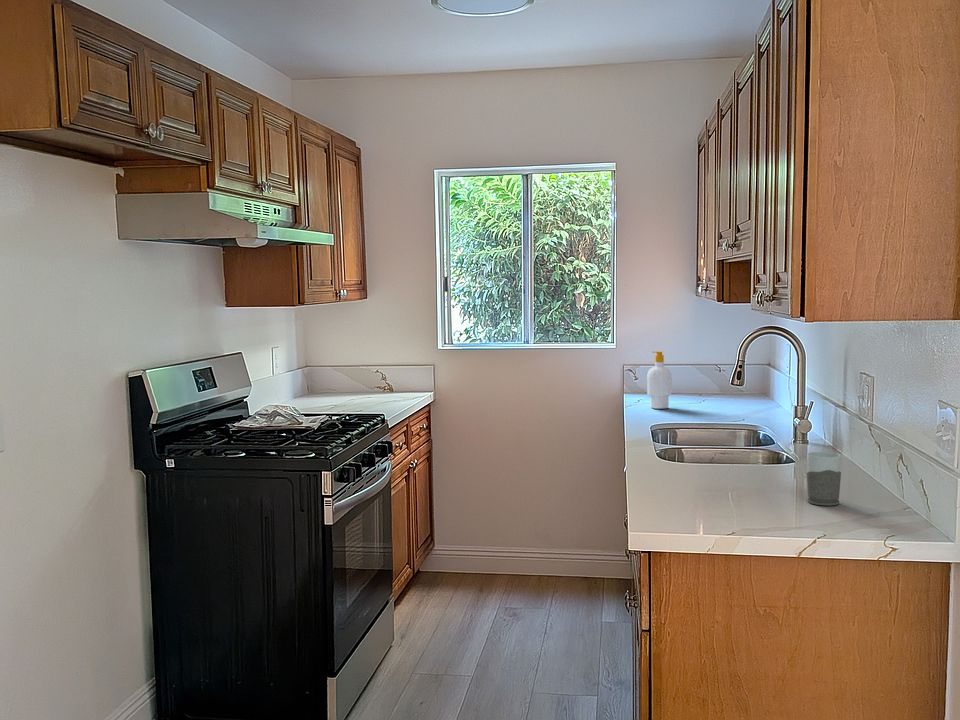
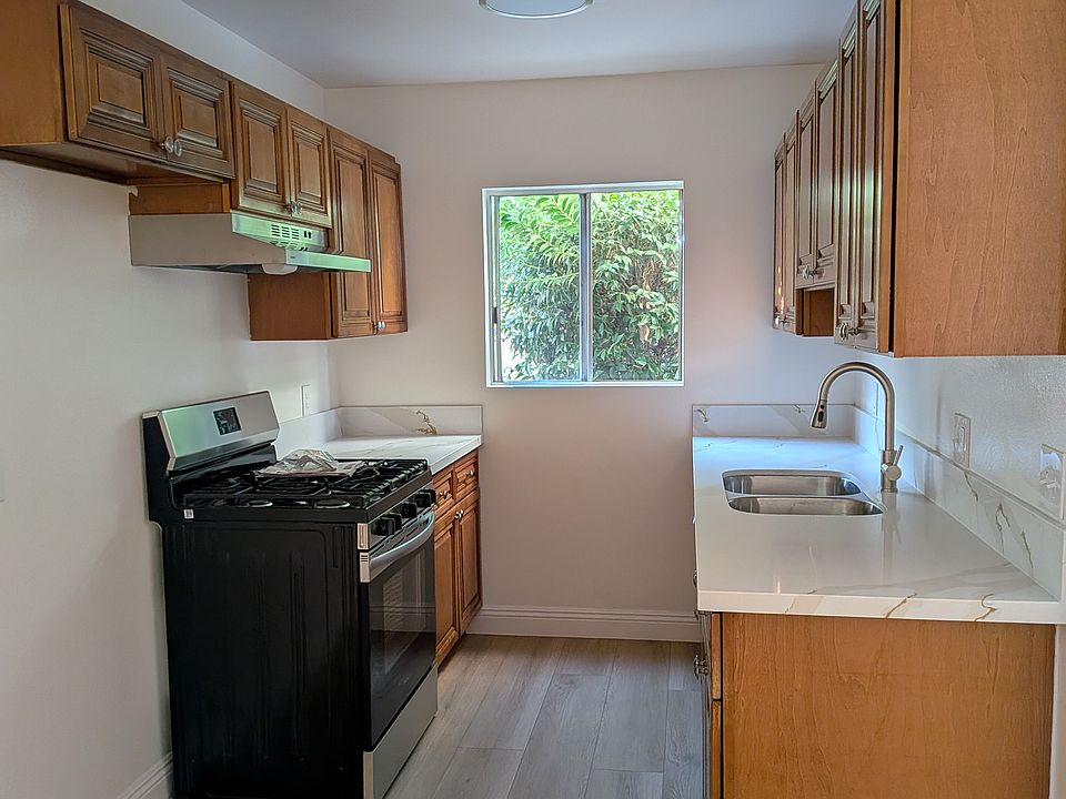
- soap bottle (659, 379)
- mug (820, 476)
